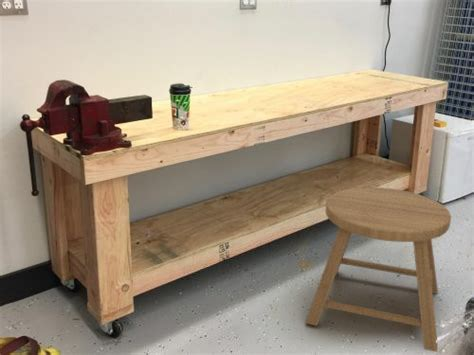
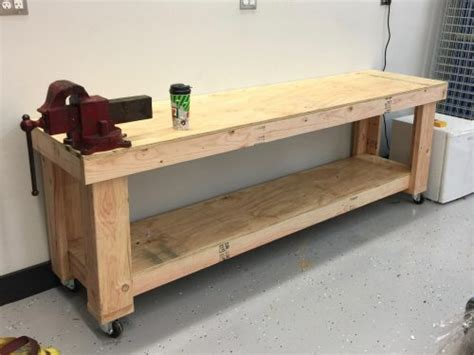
- stool (381, 264)
